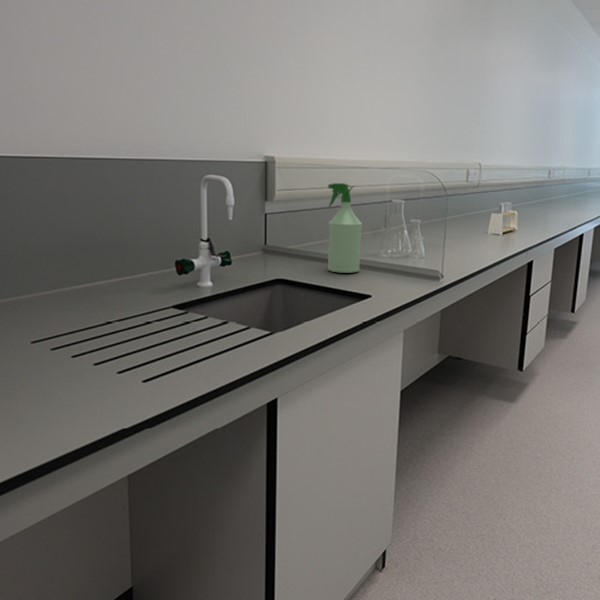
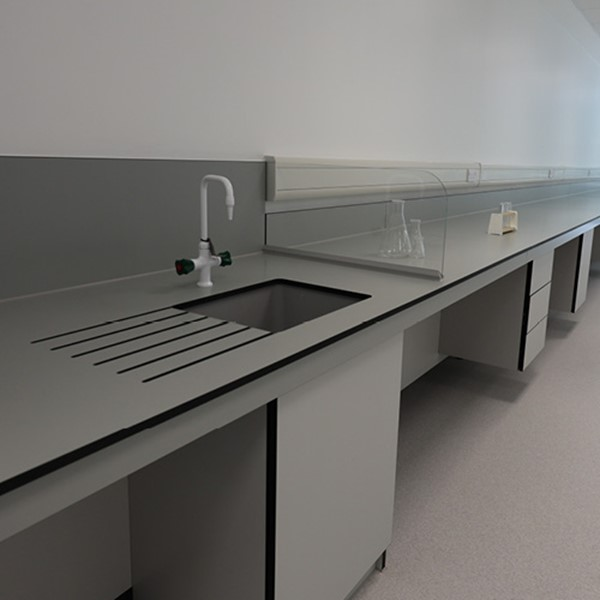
- spray bottle (345, 227)
